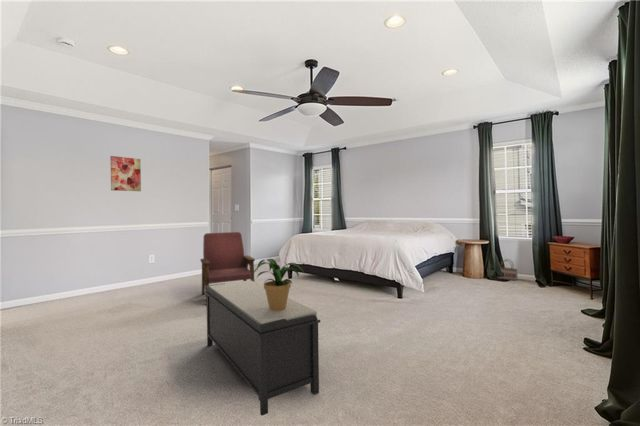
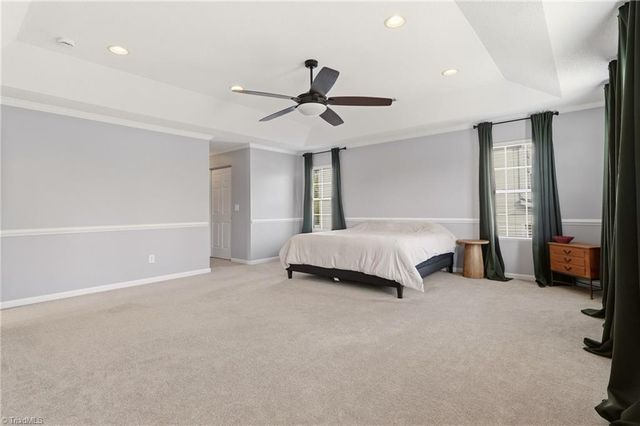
- potted plant (276, 284)
- wall art (126, 174)
- armchair (227, 265)
- basket (507, 269)
- bench (254, 331)
